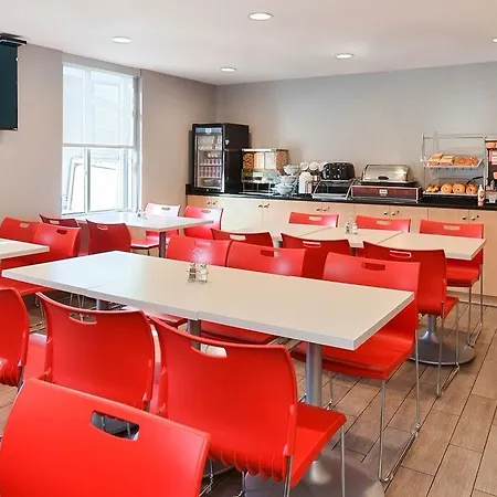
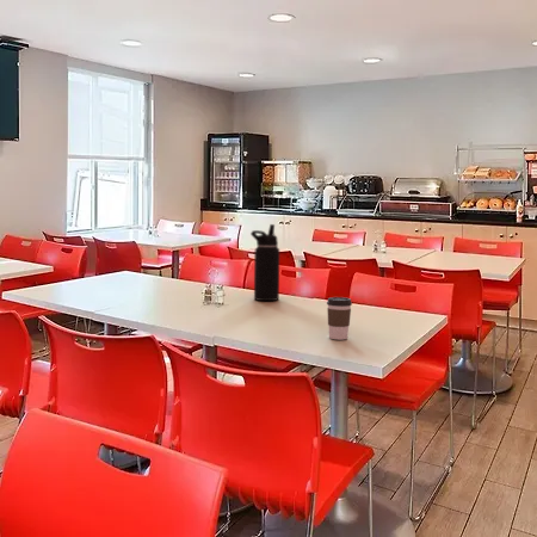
+ coffee cup (338, 317)
+ water bottle (265, 261)
